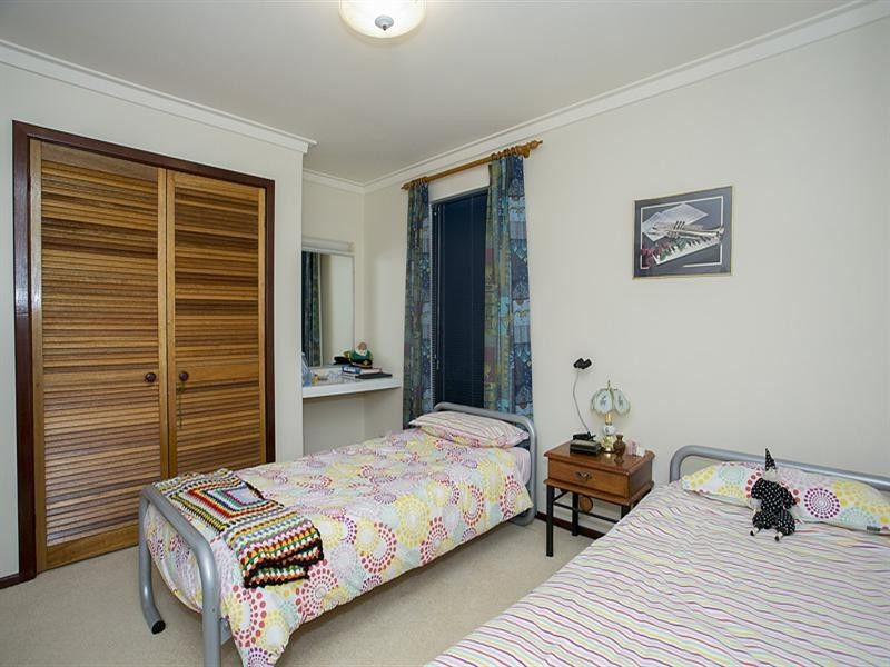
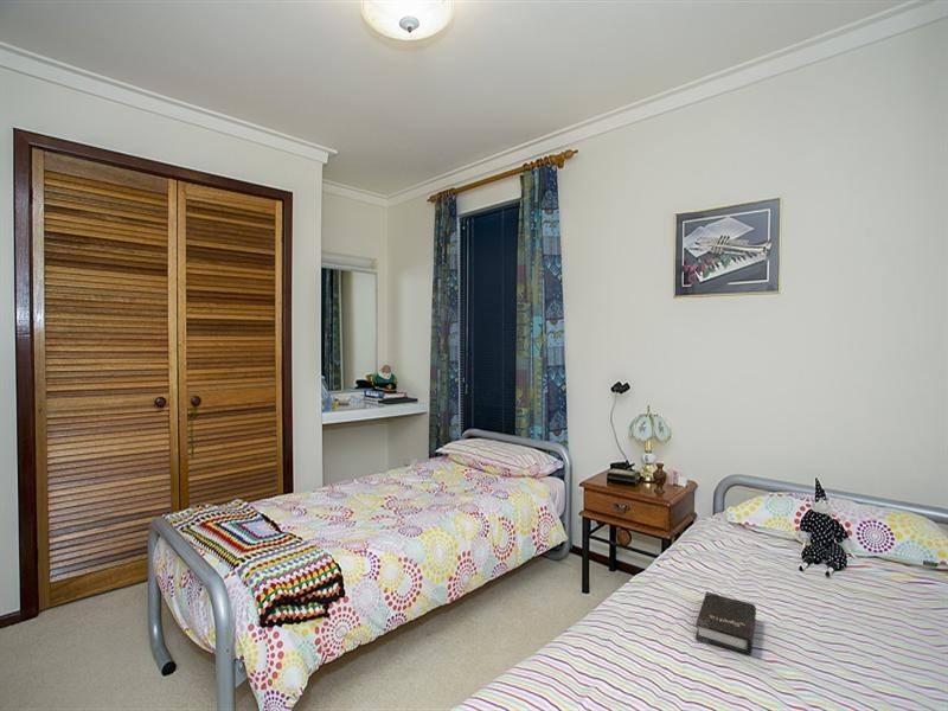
+ hardback book (726, 621)
